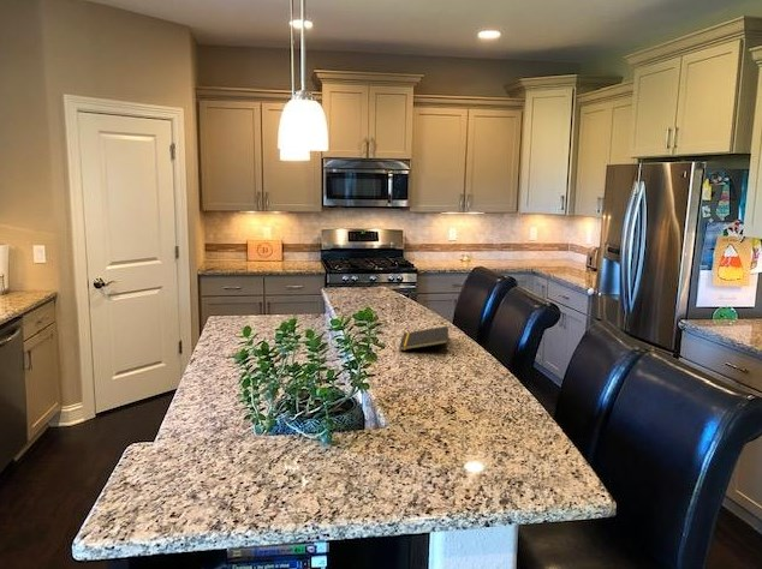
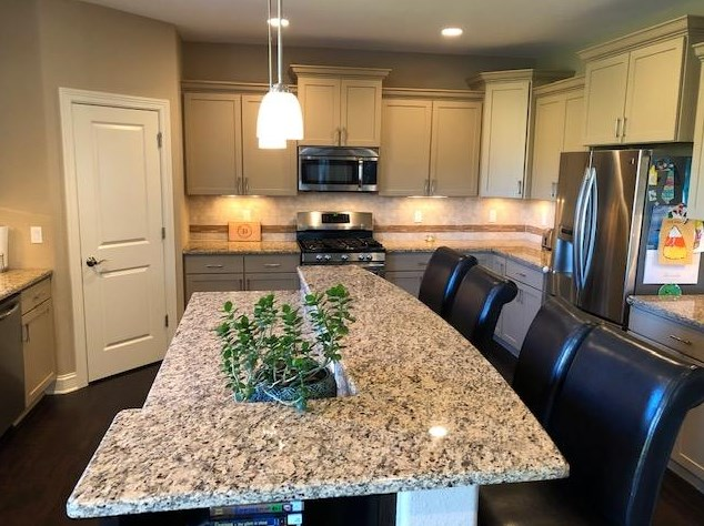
- notepad (424, 337)
